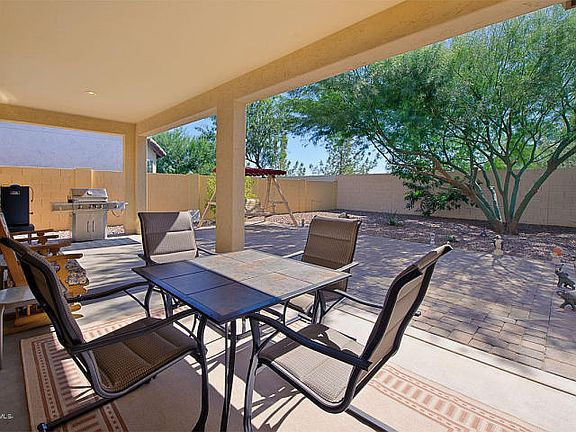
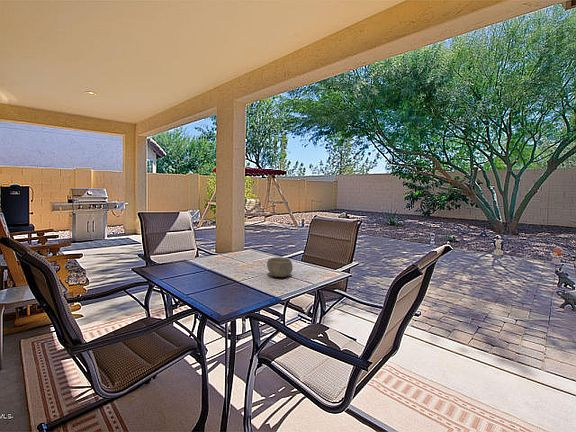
+ bowl (279, 267)
